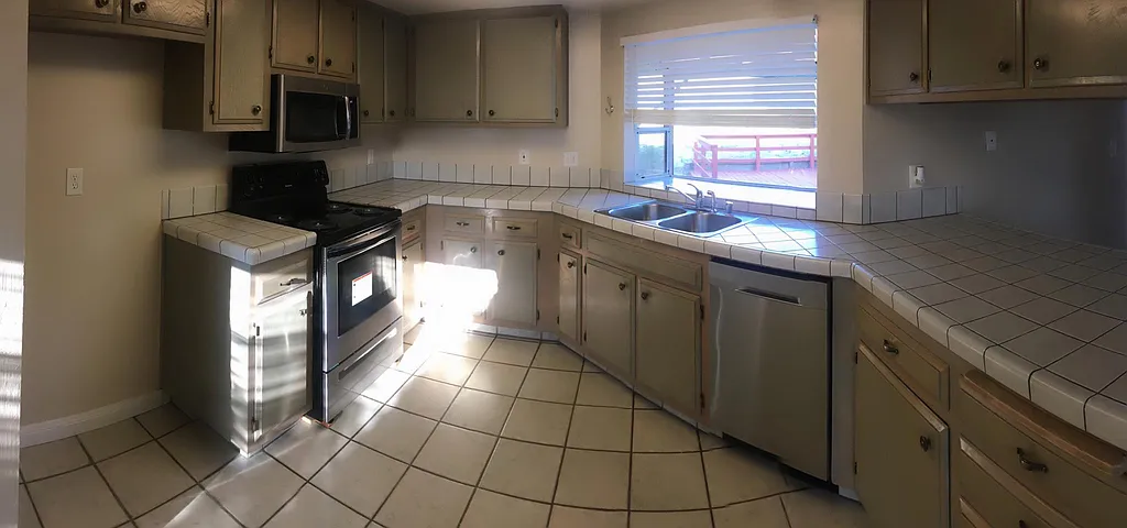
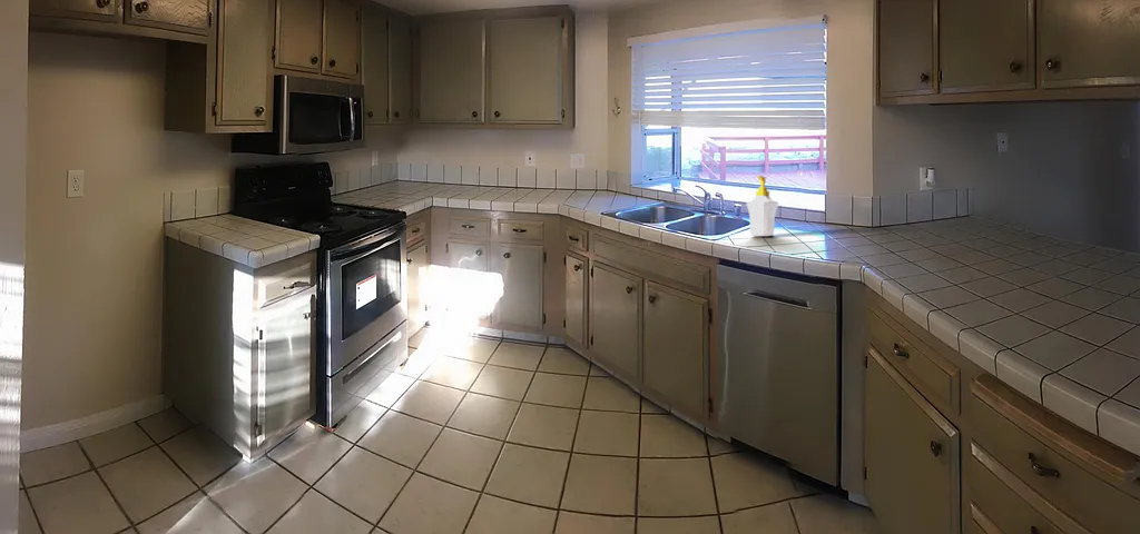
+ soap bottle (761, 206)
